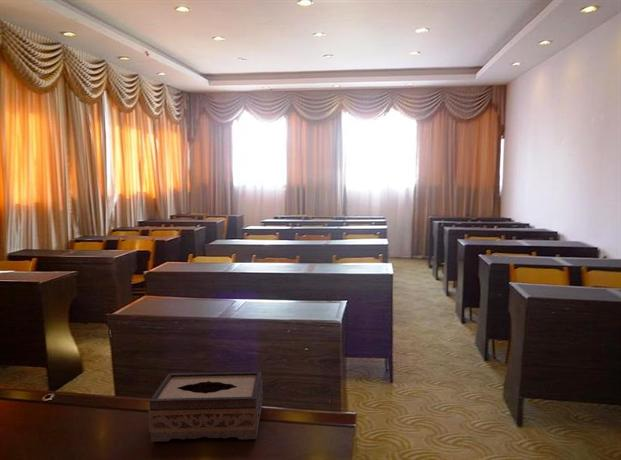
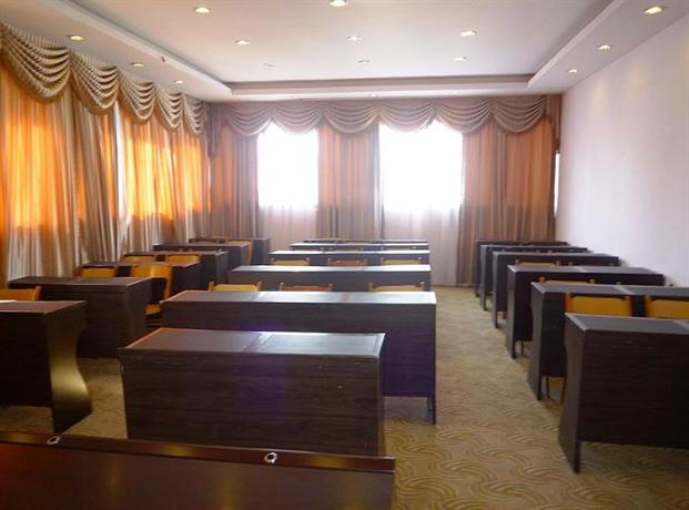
- tissue box (209, 404)
